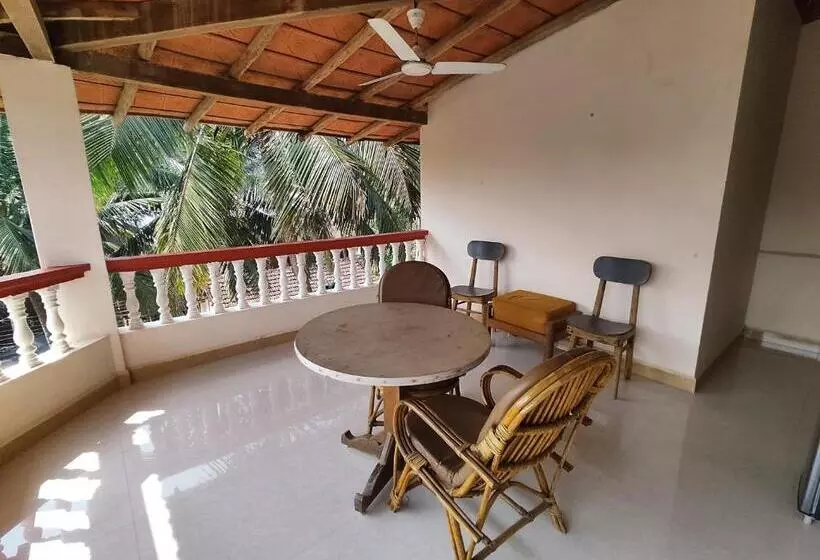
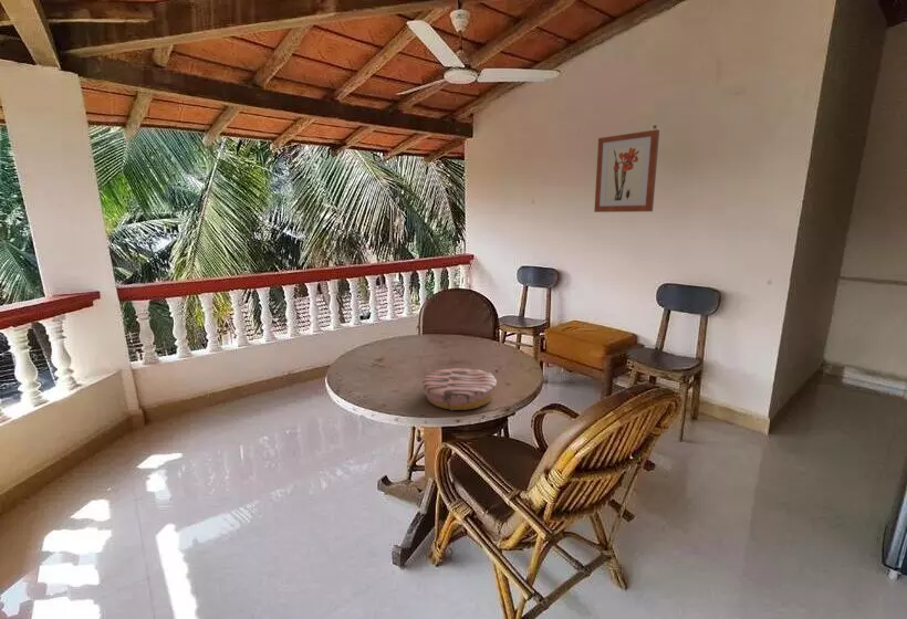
+ wall art (624, 174)
+ plate (459, 387)
